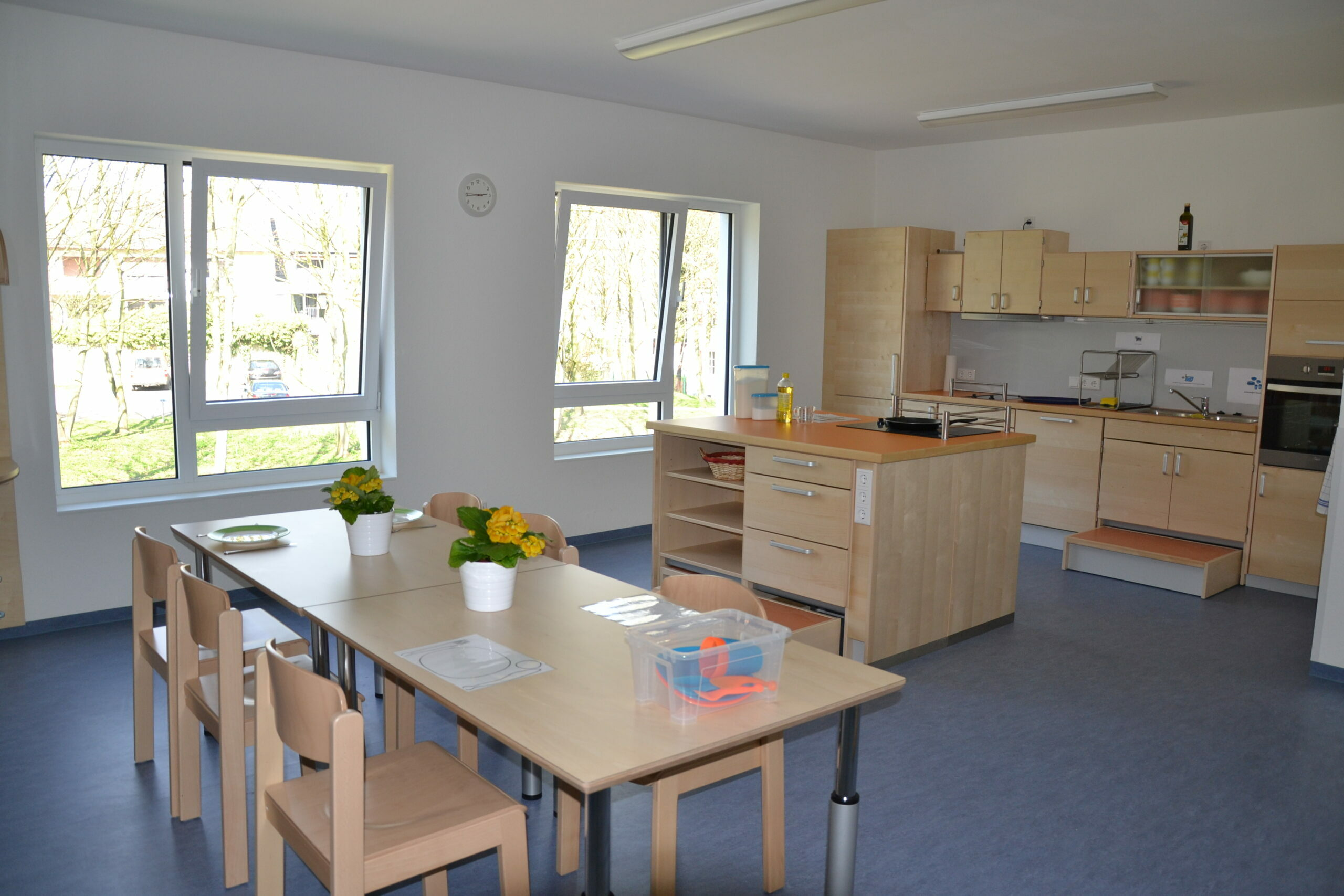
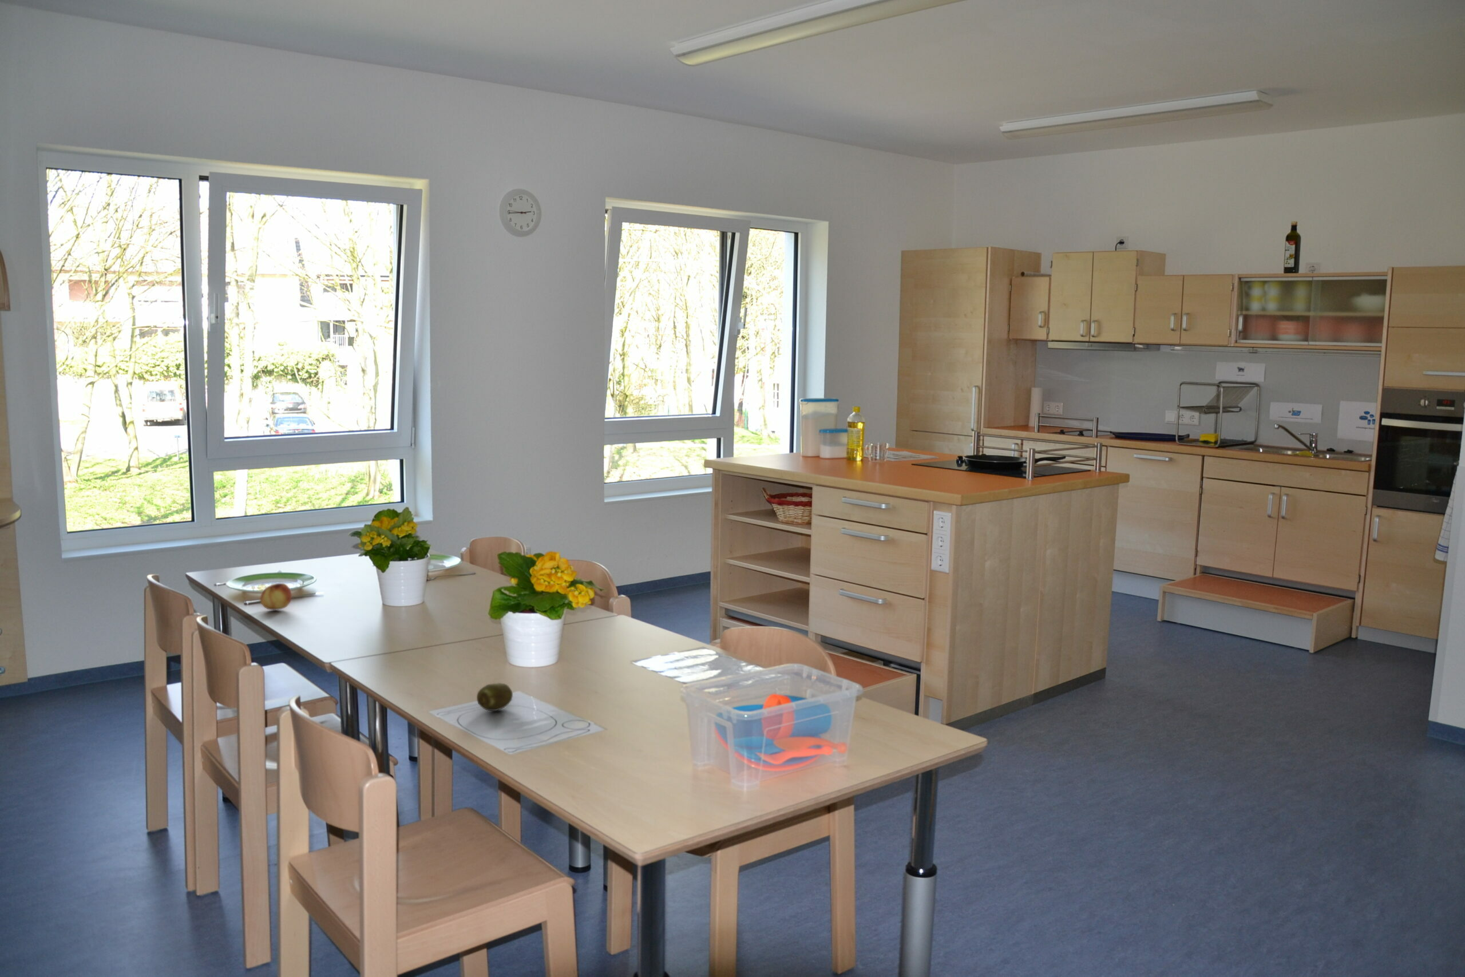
+ fruit (277, 596)
+ fruit (495, 697)
